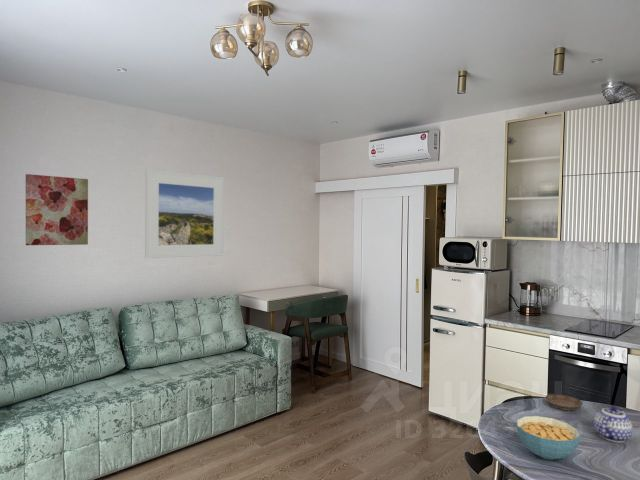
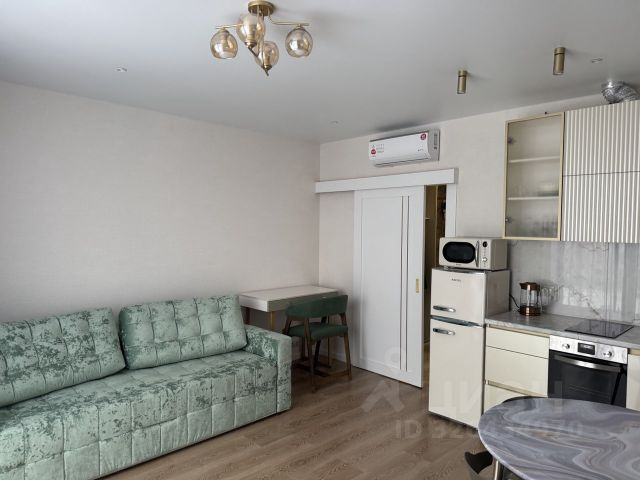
- wall art (58, 210)
- saucer (563, 403)
- cereal bowl (546, 441)
- teapot (612, 422)
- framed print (187, 215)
